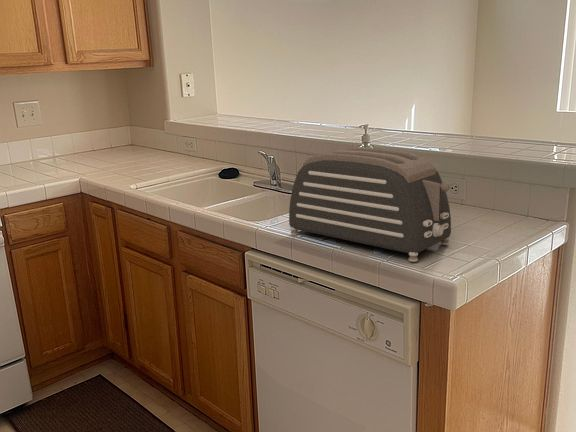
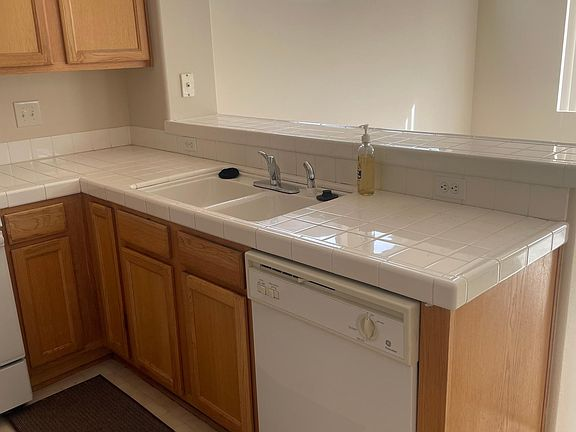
- toaster (371, 196)
